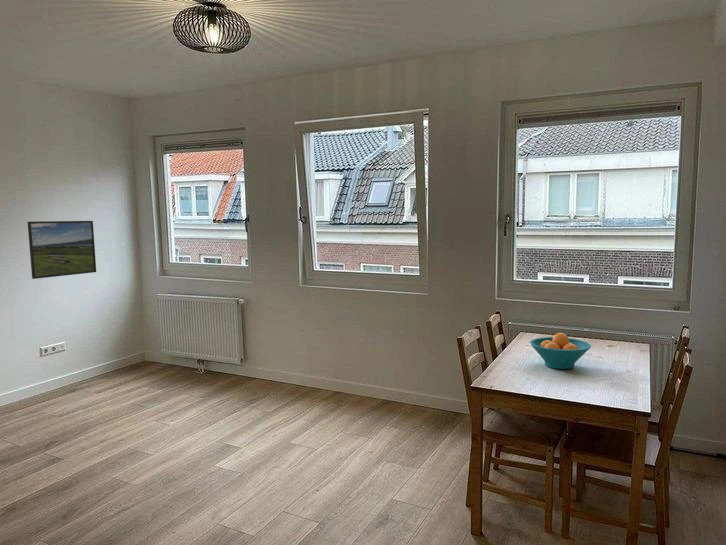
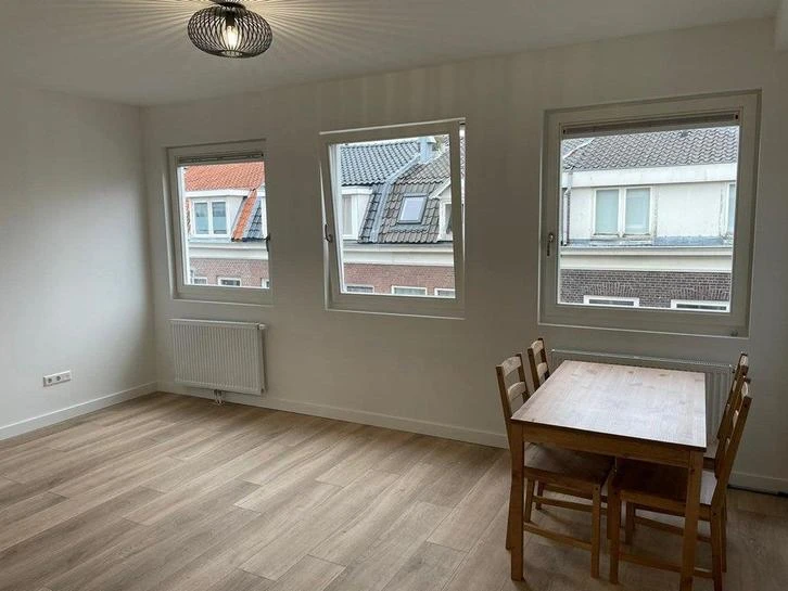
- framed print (63, 248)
- fruit bowl (559, 349)
